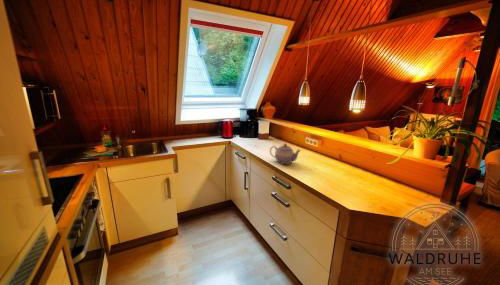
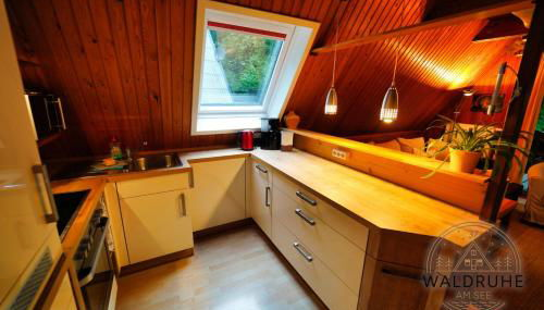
- teapot (284, 153)
